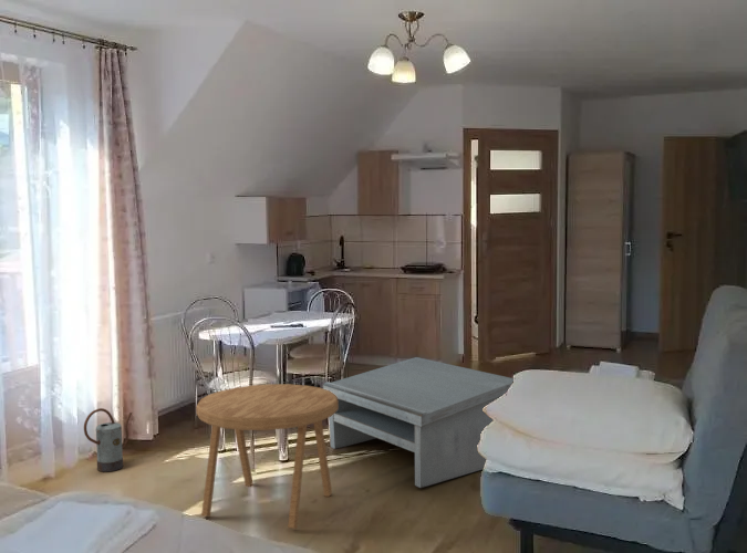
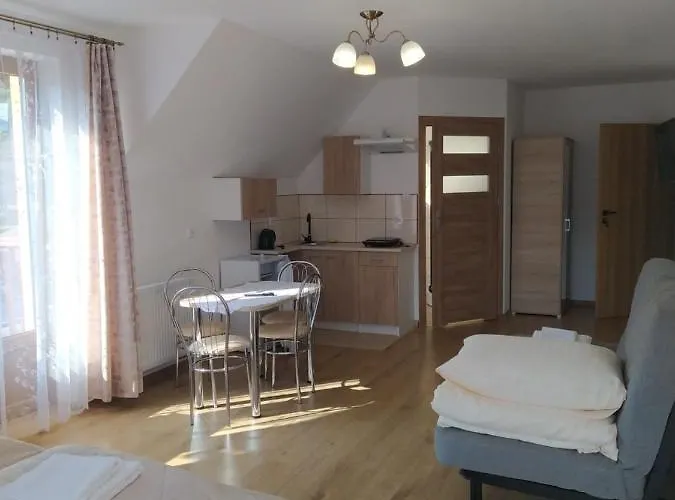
- watering can (108, 436)
- coffee table (418, 415)
- side table (248, 458)
